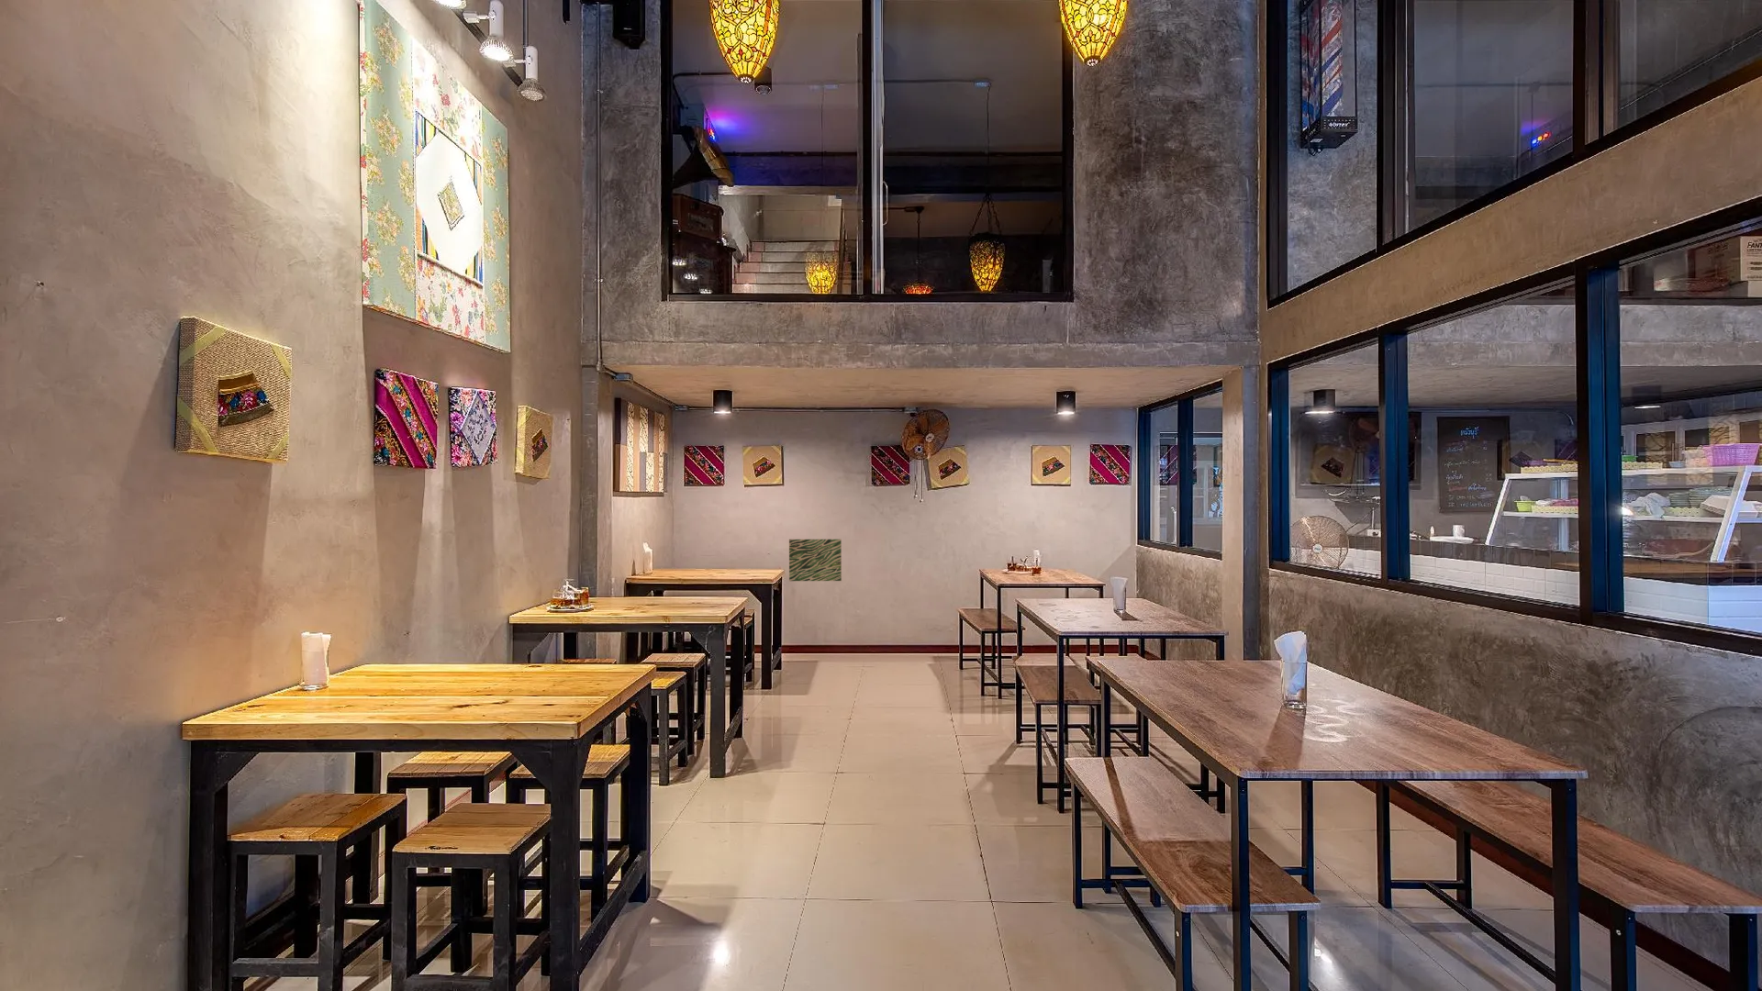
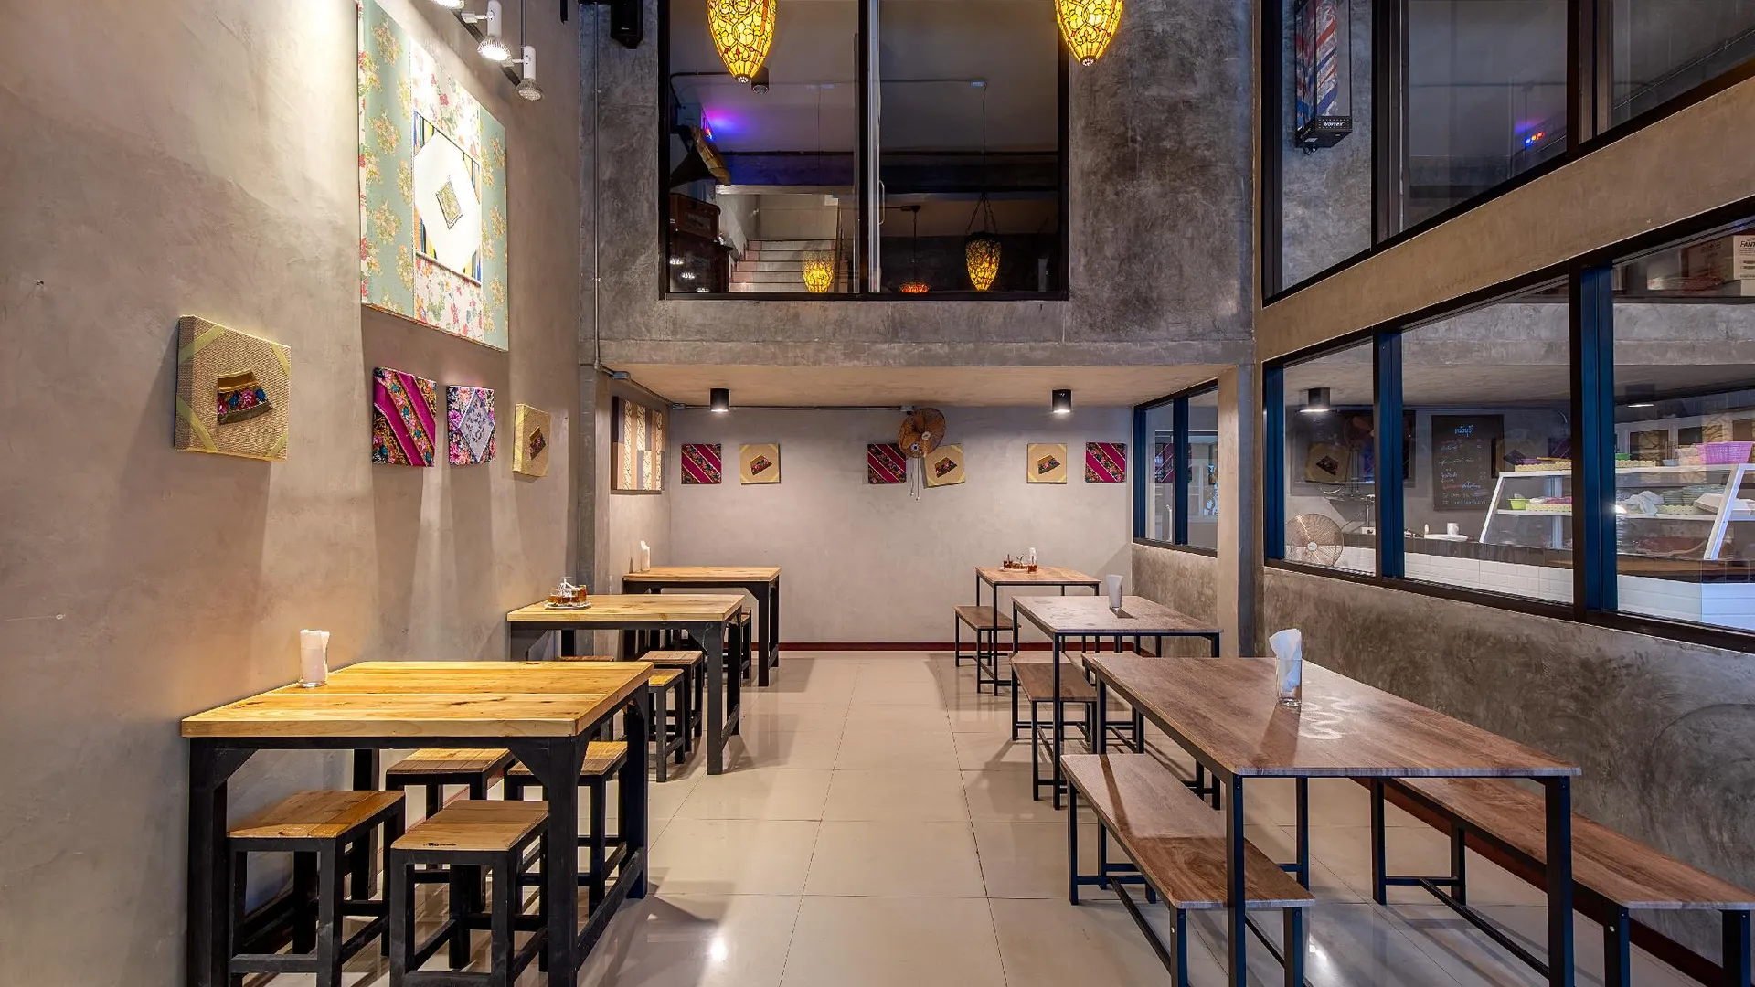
- wall art (814, 560)
